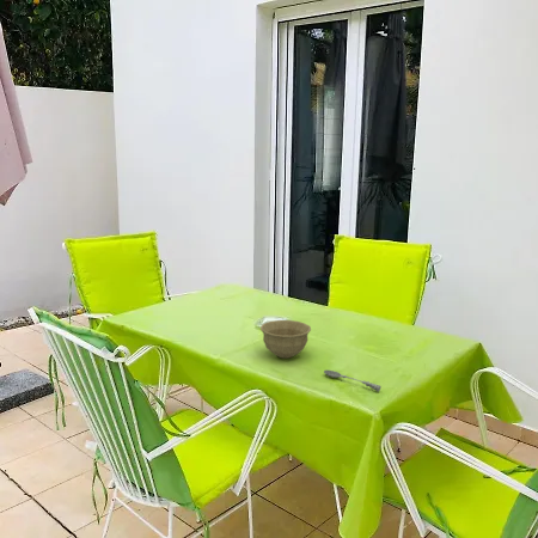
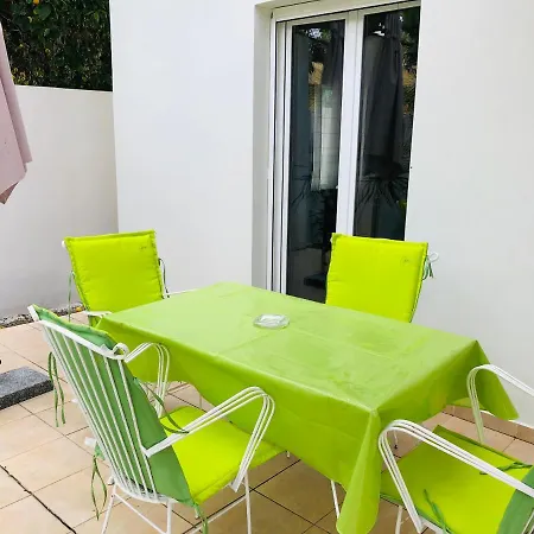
- bowl (285, 341)
- soupspoon (350, 378)
